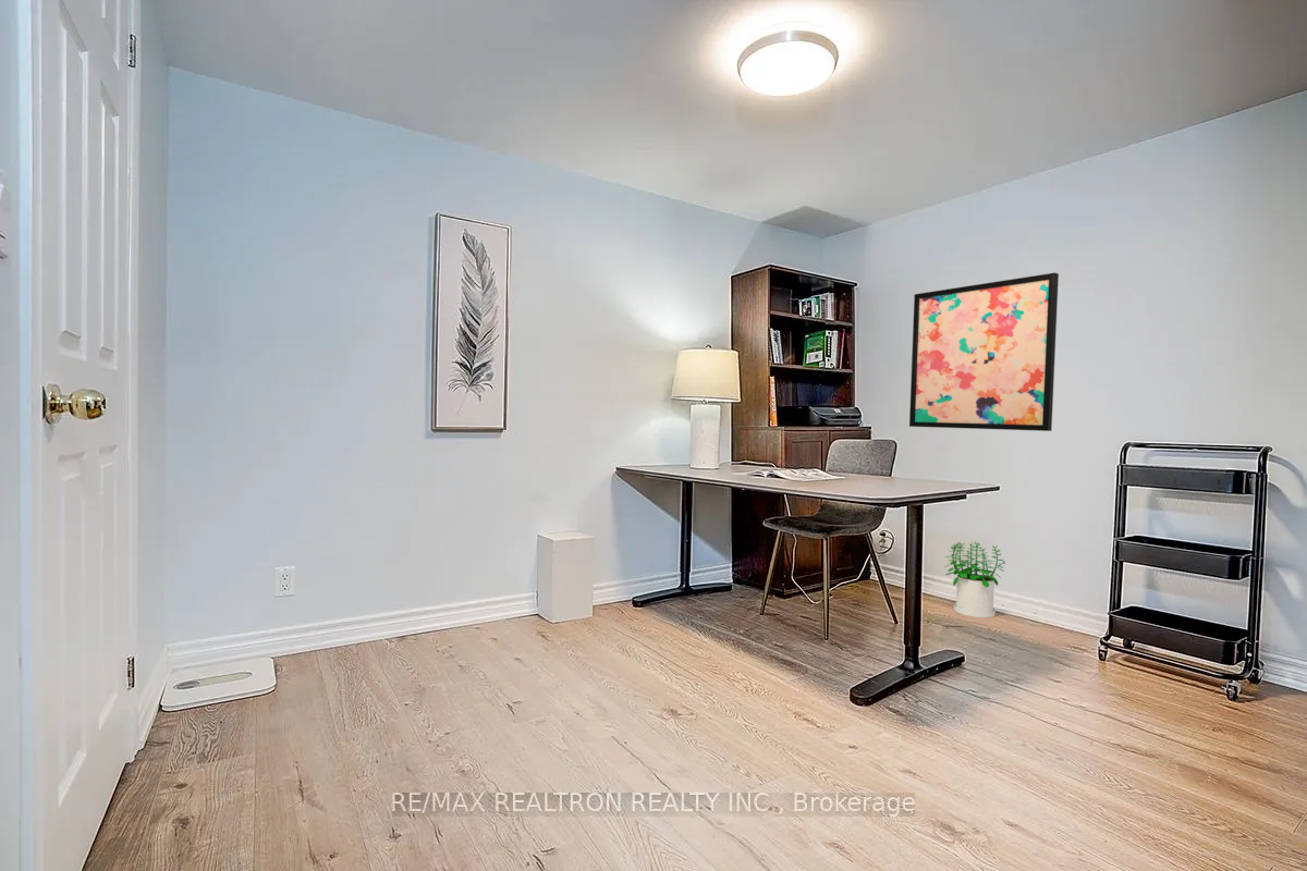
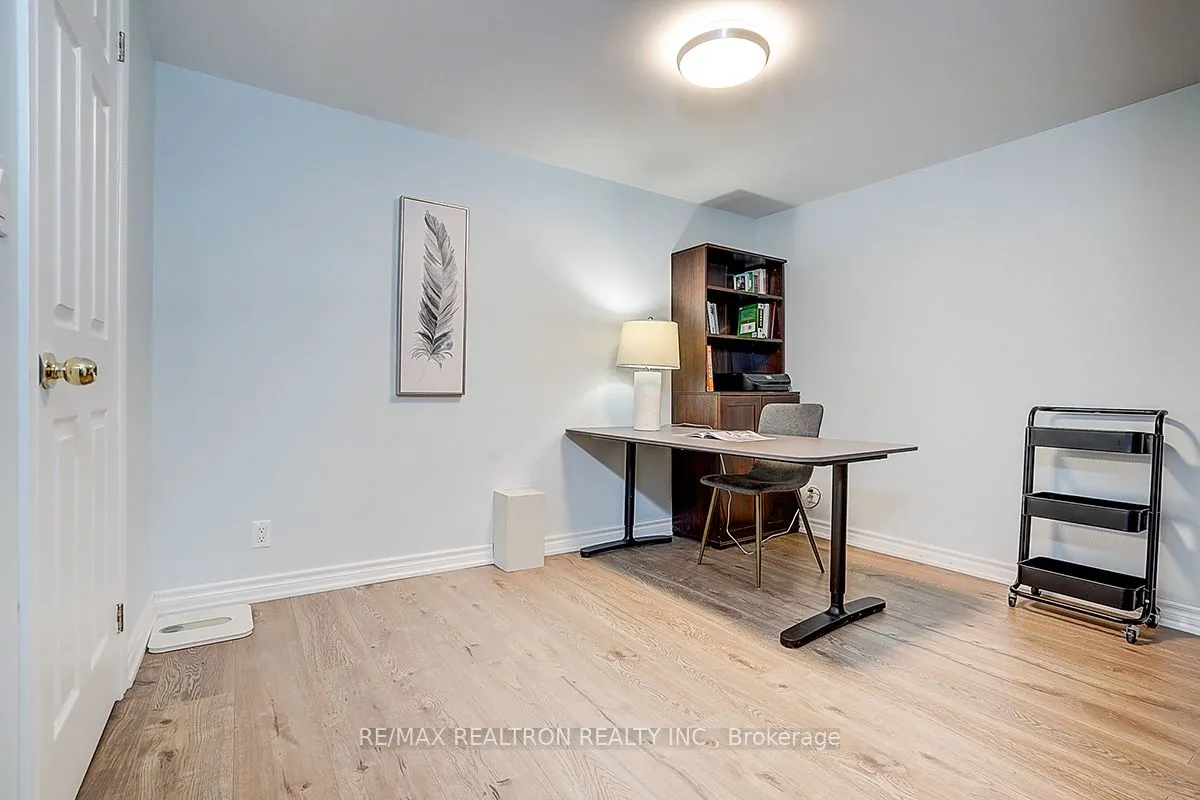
- wall art (977, 356)
- potted plant (970, 576)
